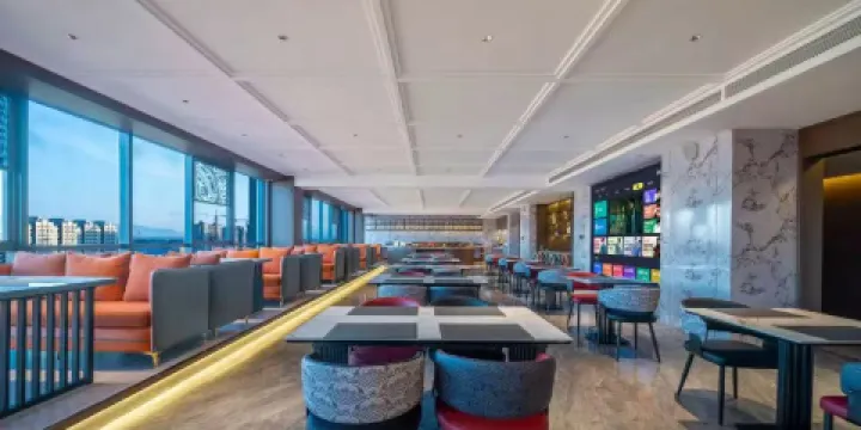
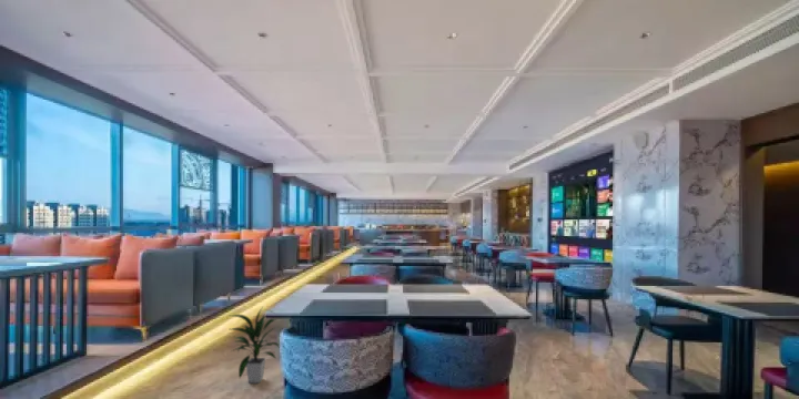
+ indoor plant (253, 344)
